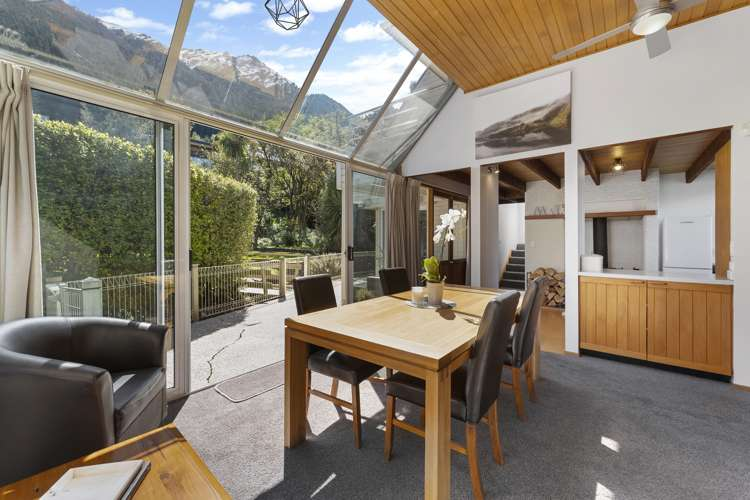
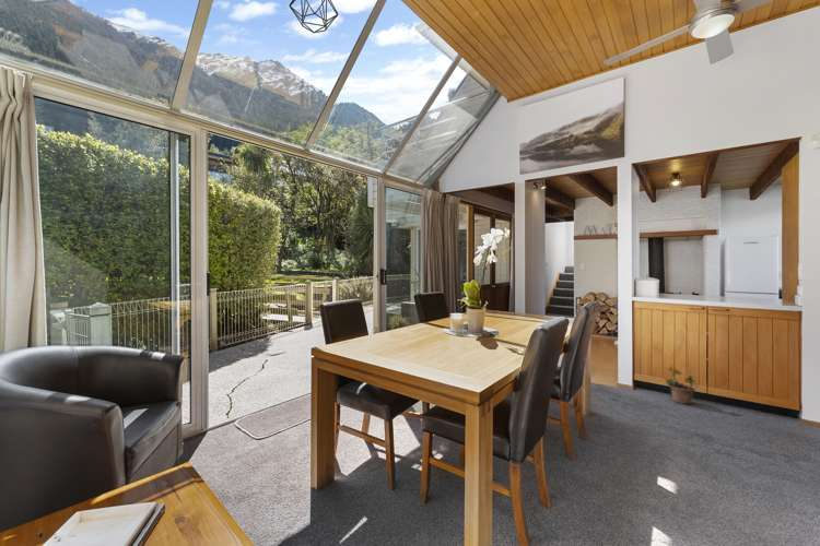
+ potted plant (681, 383)
